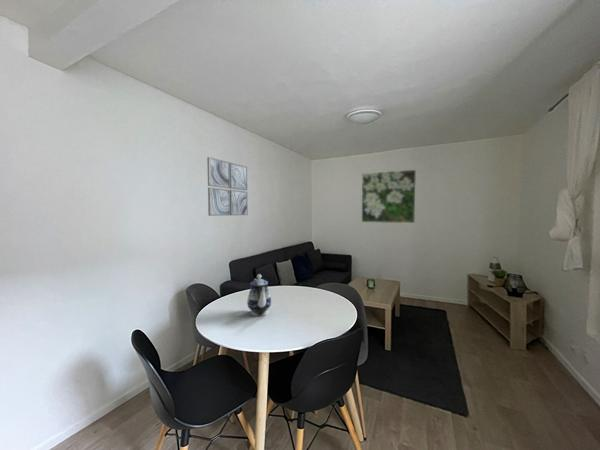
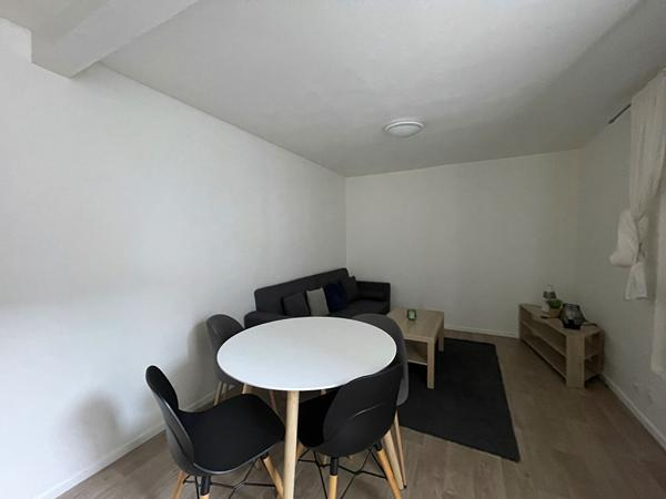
- teapot (259, 293)
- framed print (387, 197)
- wall art (229, 188)
